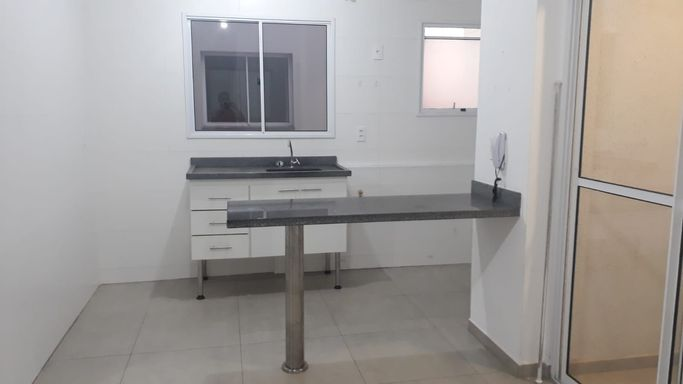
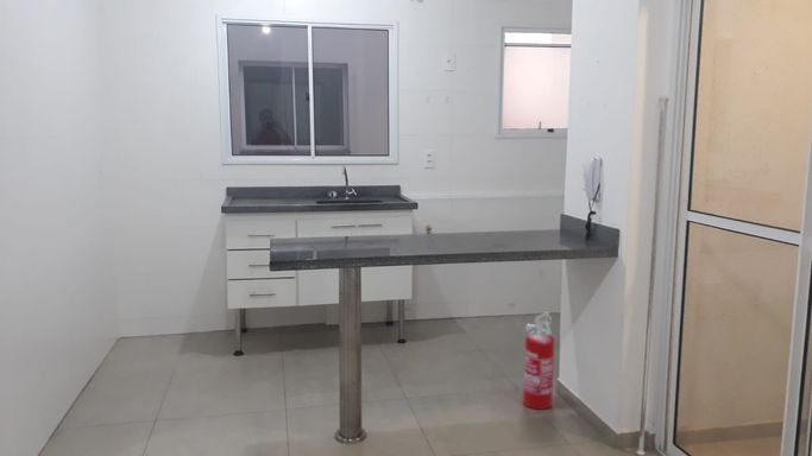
+ fire extinguisher (541, 357)
